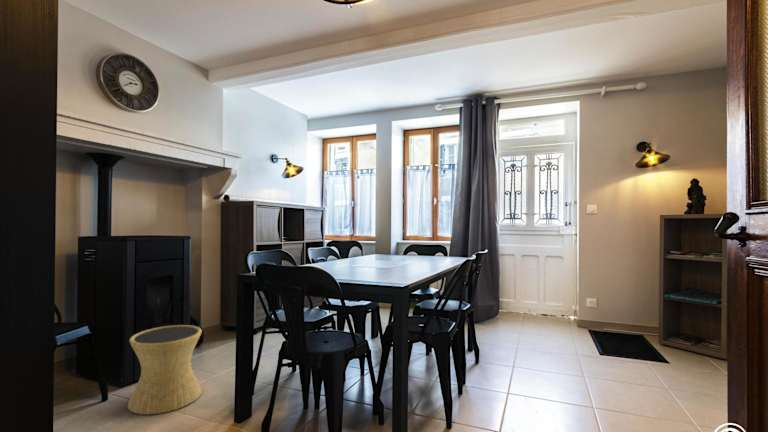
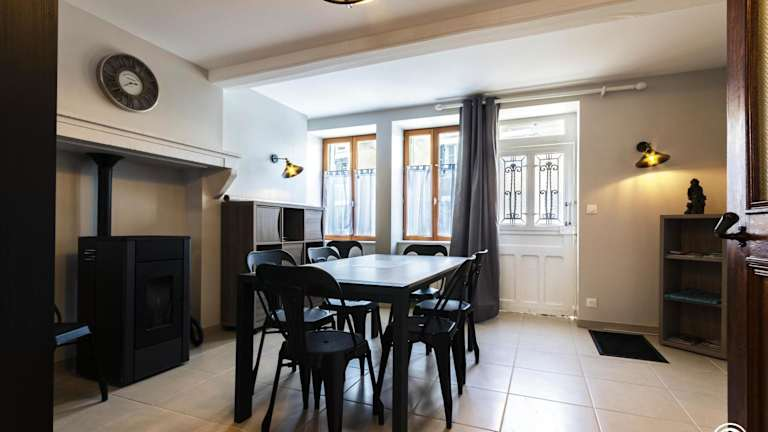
- side table (166, 366)
